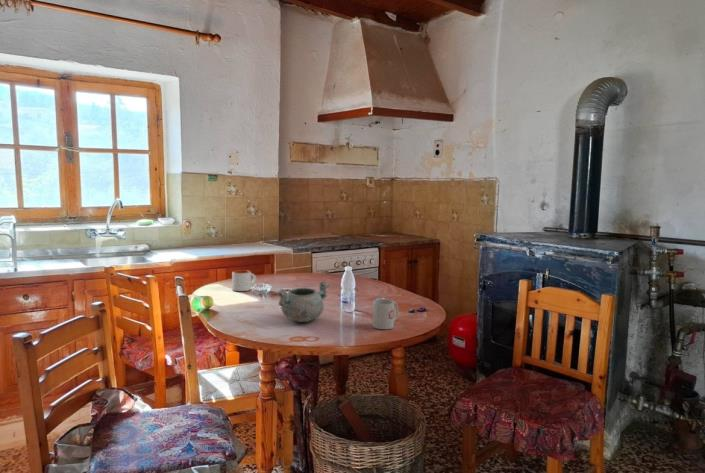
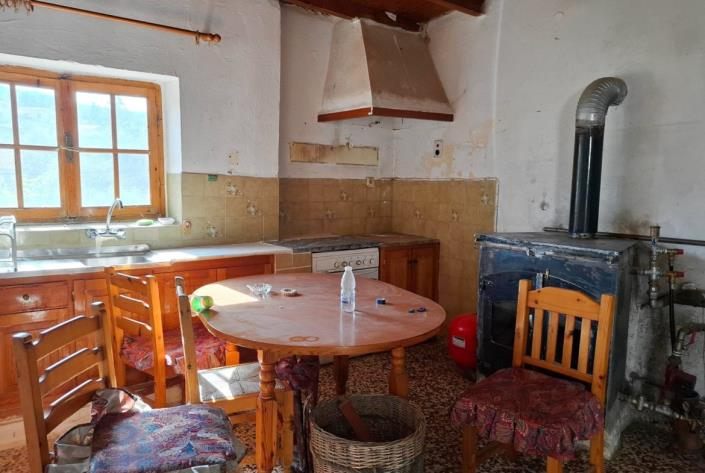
- decorative bowl (302, 302)
- mug (386, 313)
- mug (244, 280)
